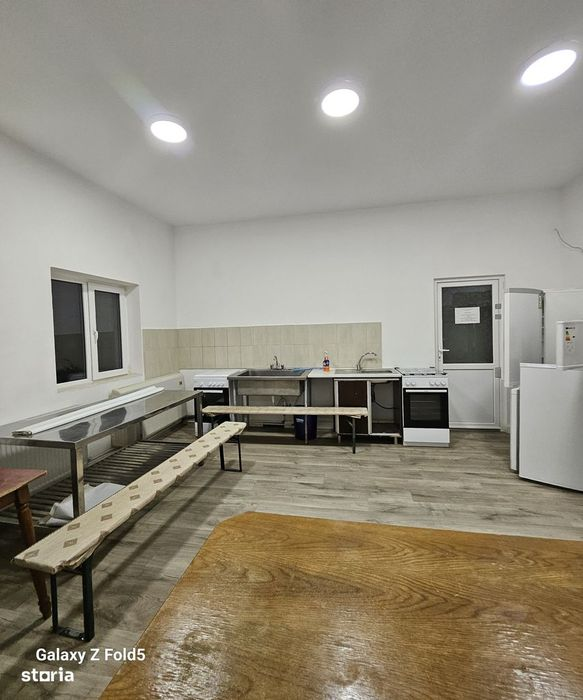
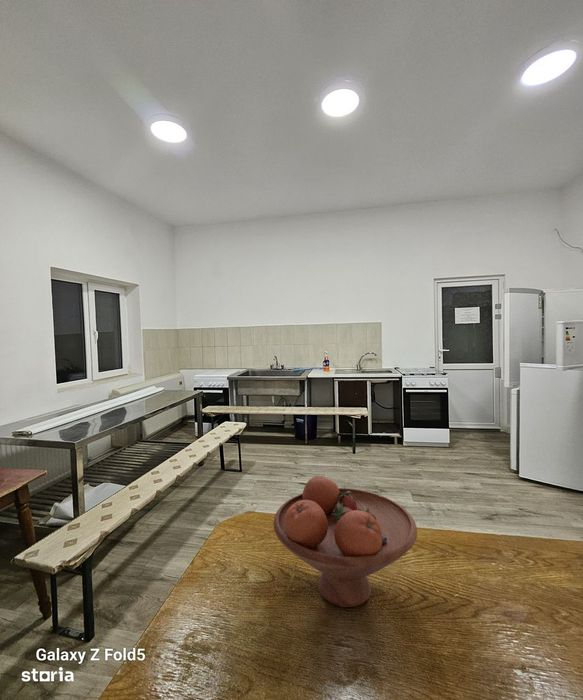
+ fruit bowl (343, 539)
